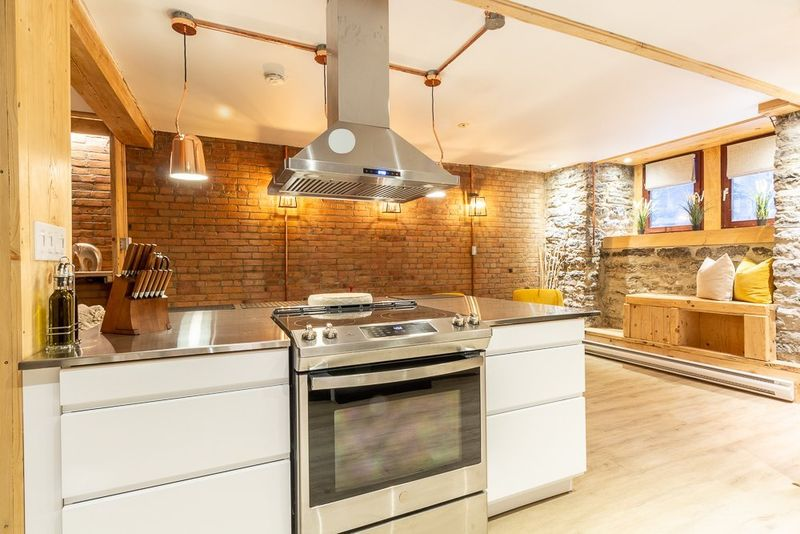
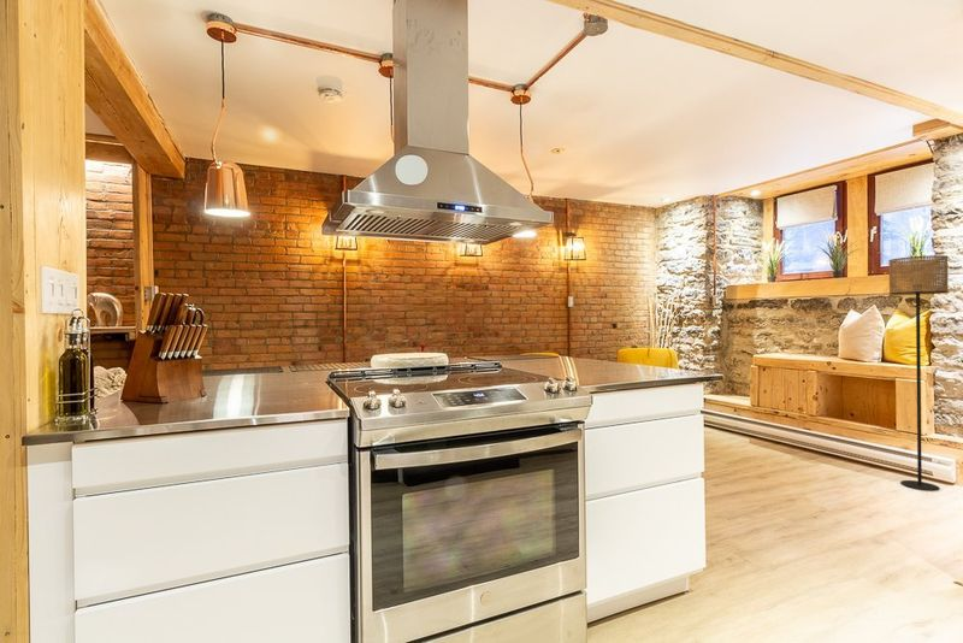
+ floor lamp (918, 372)
